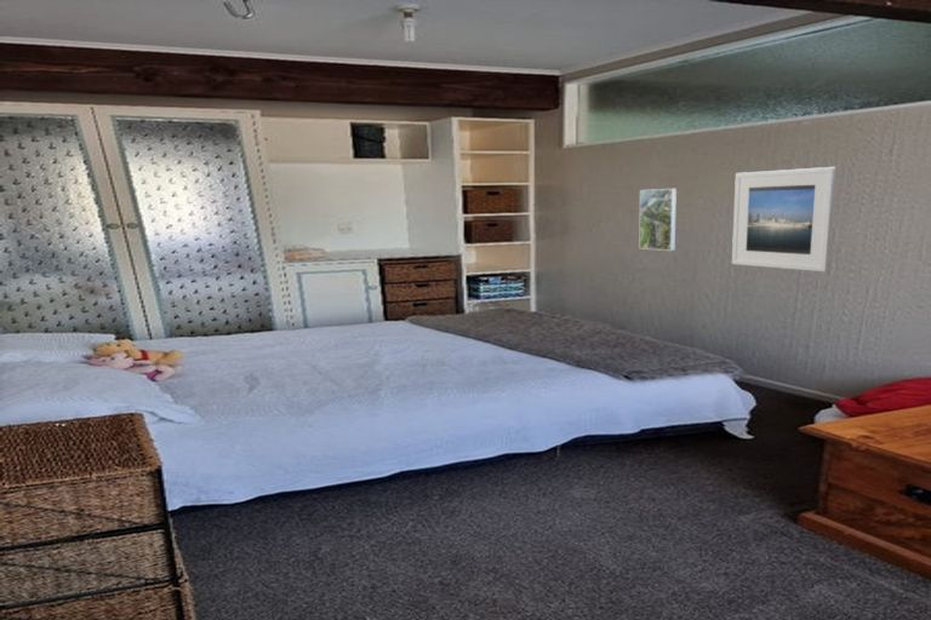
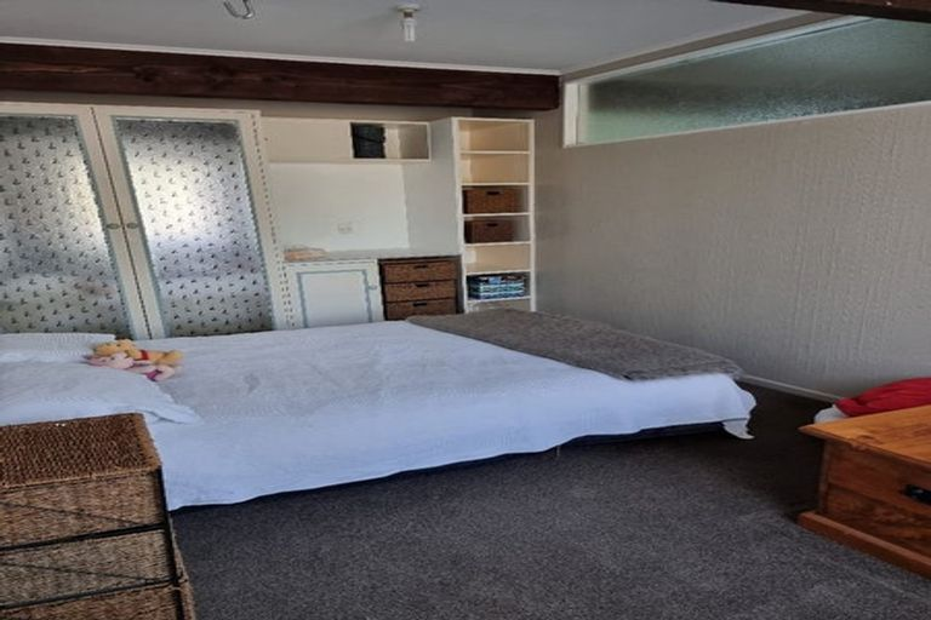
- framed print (778, 219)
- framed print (656, 219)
